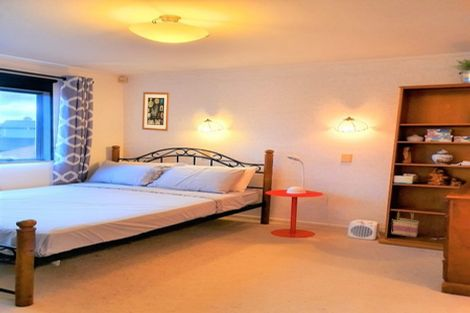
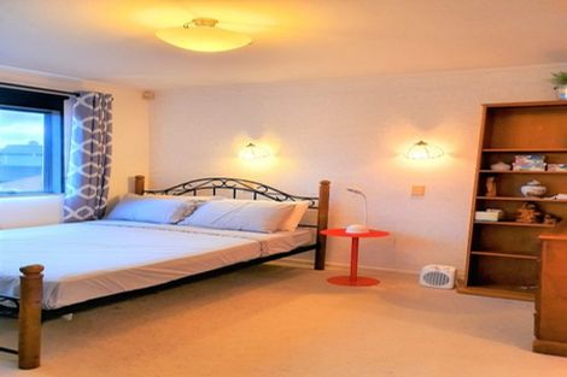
- basket (405, 221)
- wall art (155, 111)
